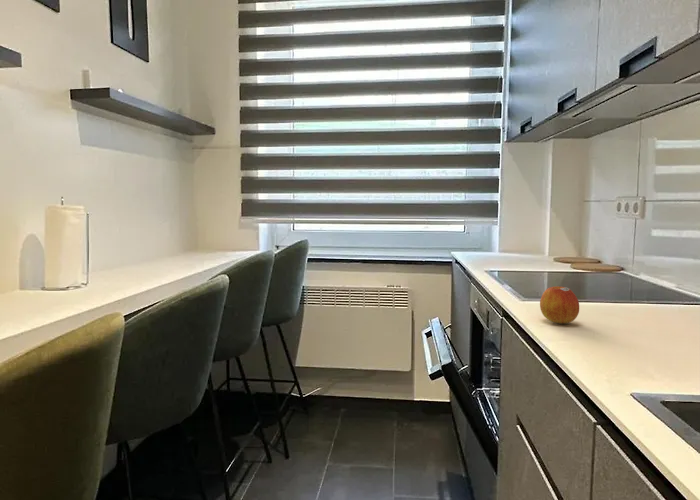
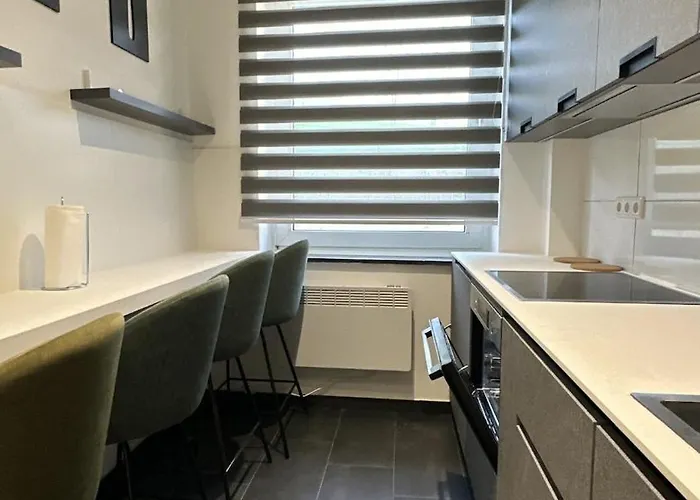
- apple (559, 304)
